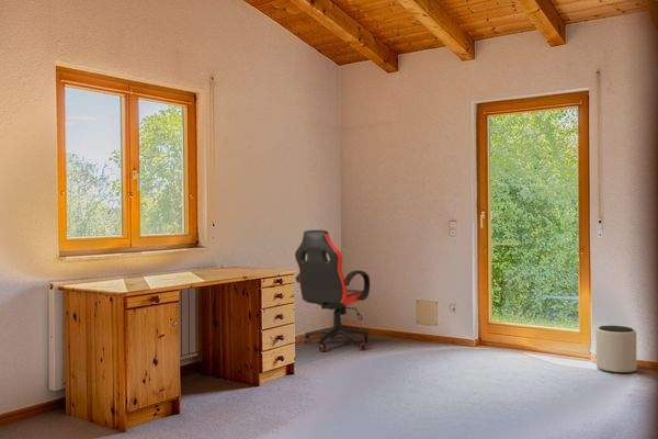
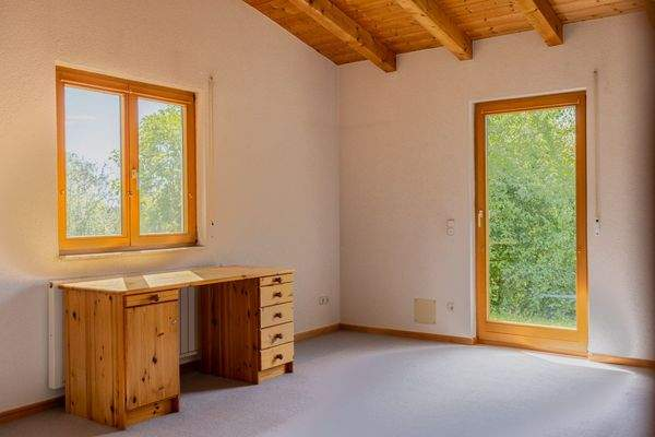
- plant pot (615, 348)
- chair (334, 288)
